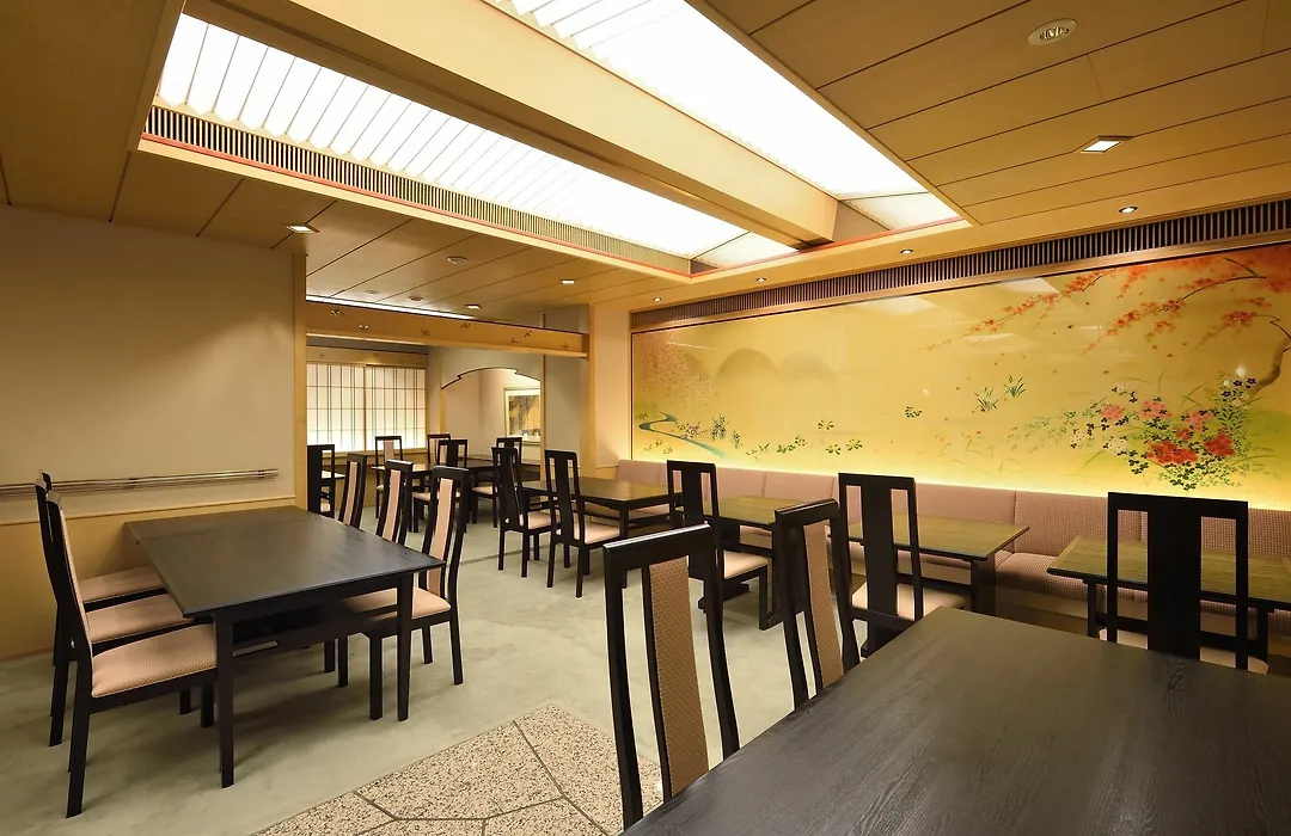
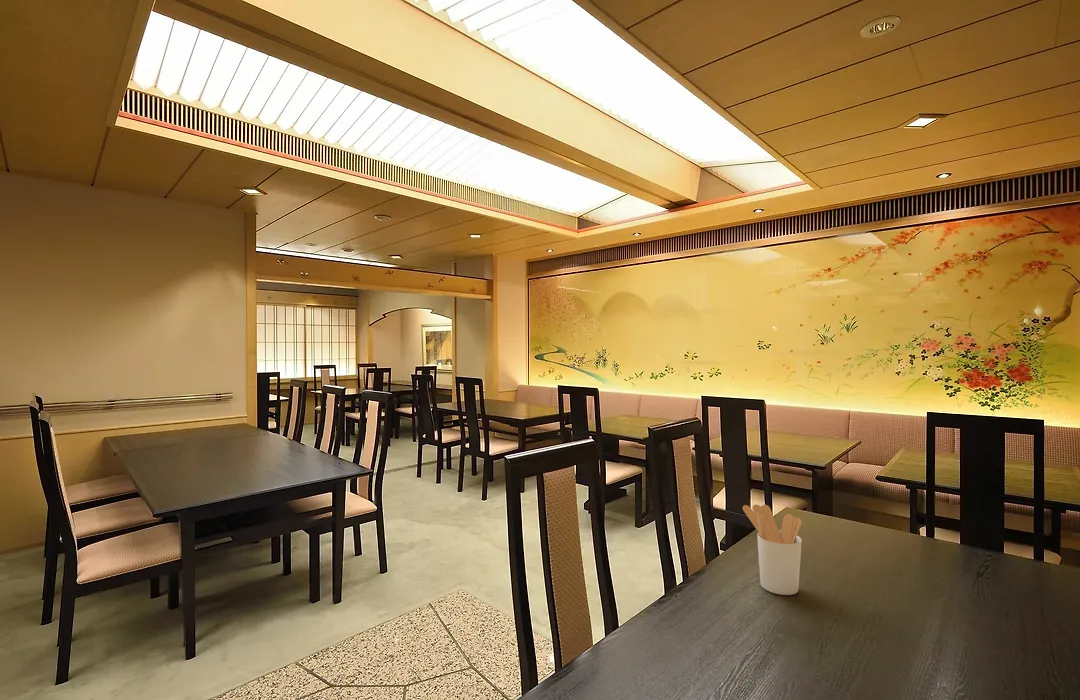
+ utensil holder (771, 545)
